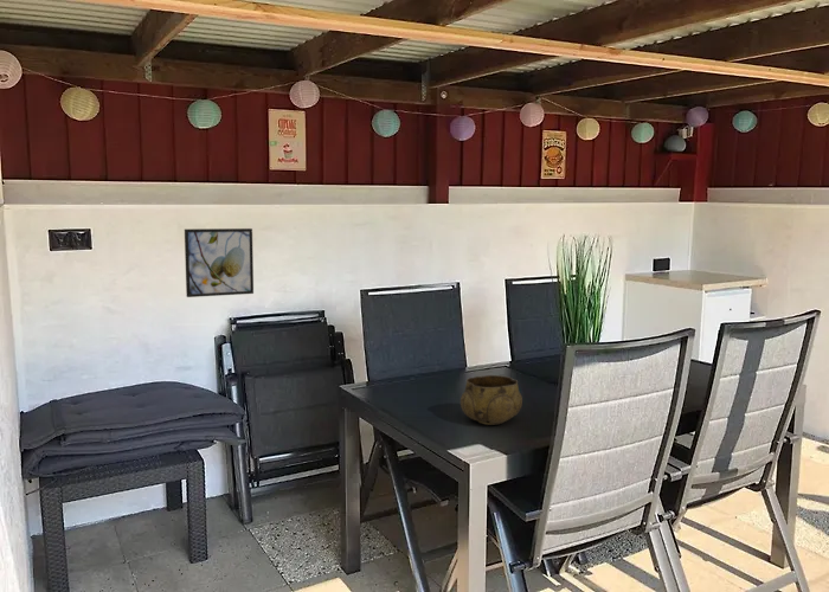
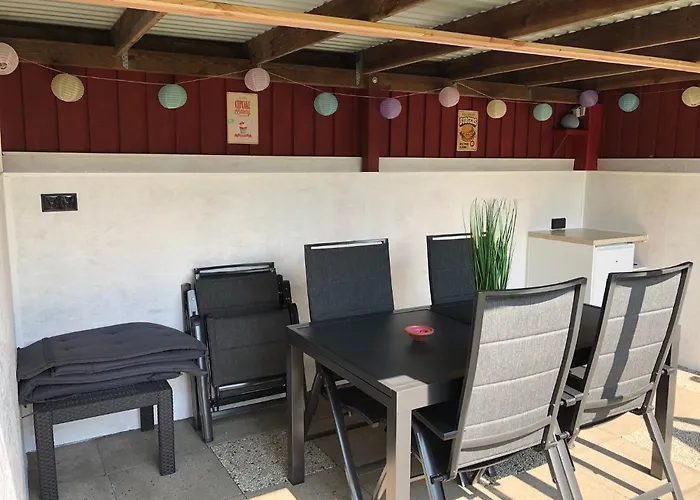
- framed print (219, 262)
- decorative bowl (490, 400)
